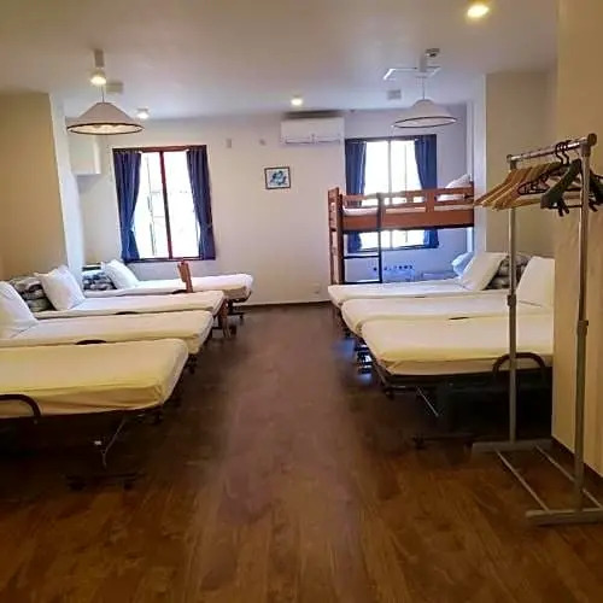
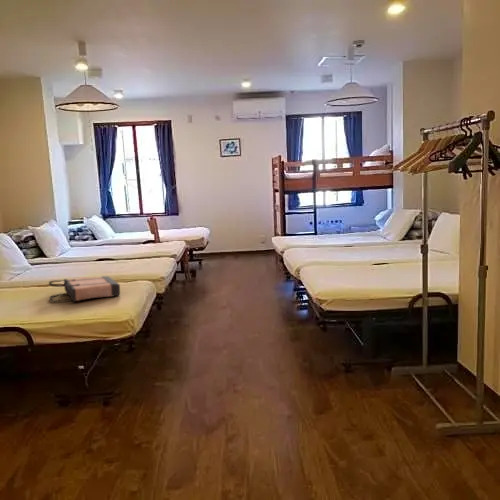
+ shopping bag (82, 286)
